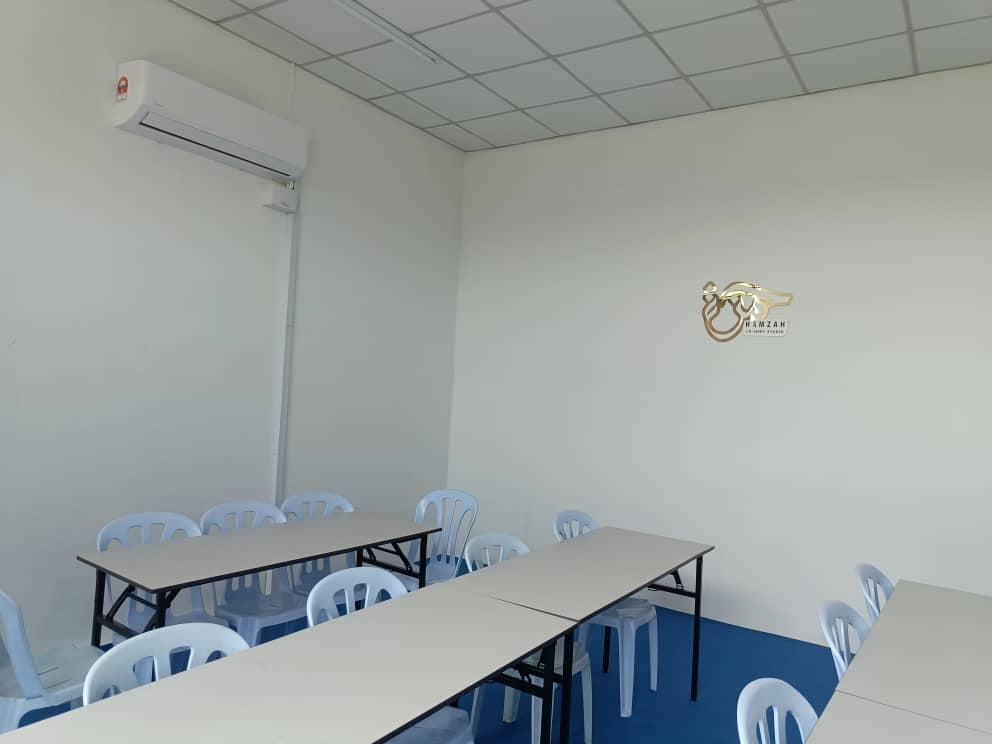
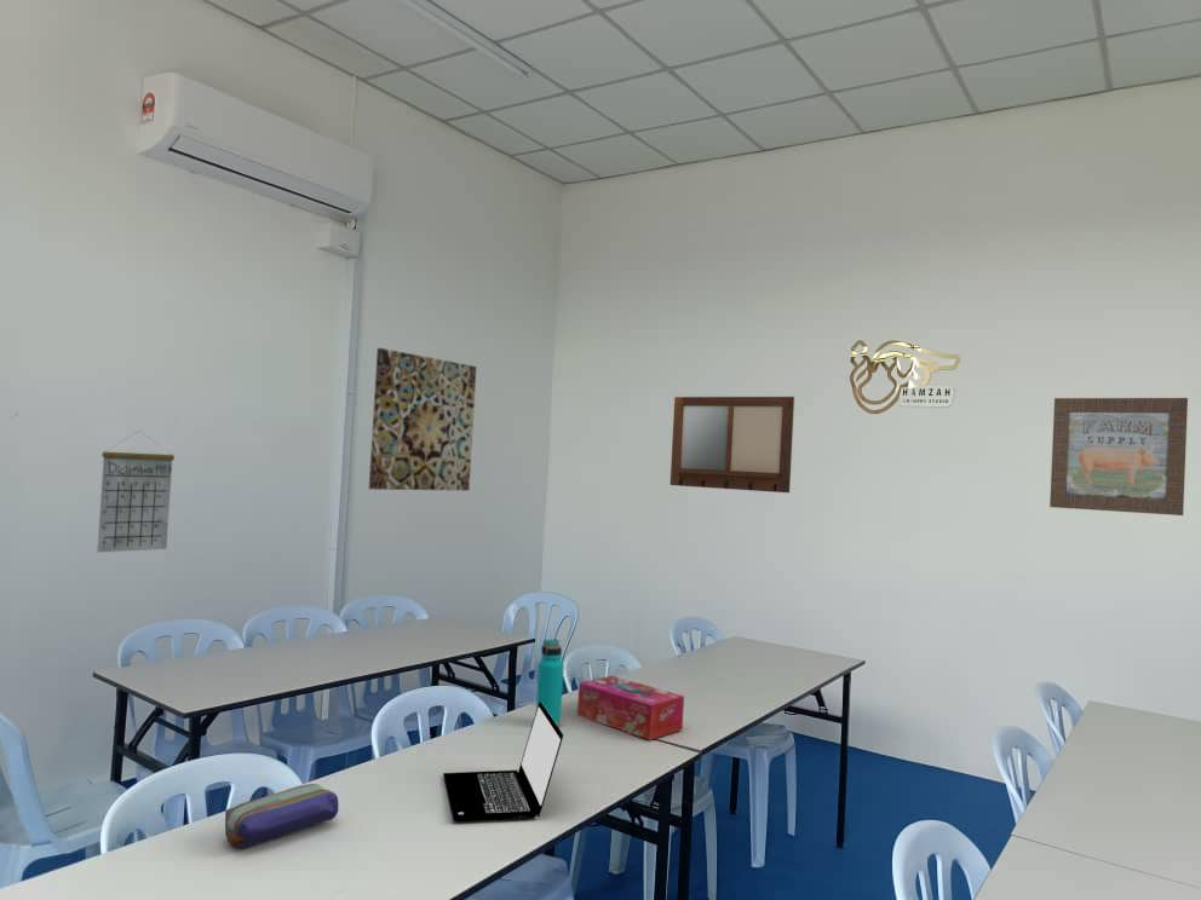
+ pencil case (283, 813)
+ water bottle (550, 681)
+ laptop computer (500, 771)
+ wall art (425, 423)
+ writing board (726, 442)
+ tissue box (630, 705)
+ wall art (1116, 454)
+ calendar (137, 490)
